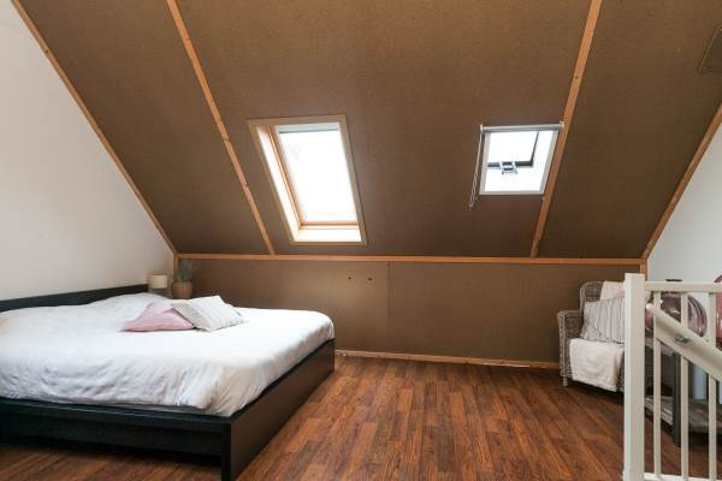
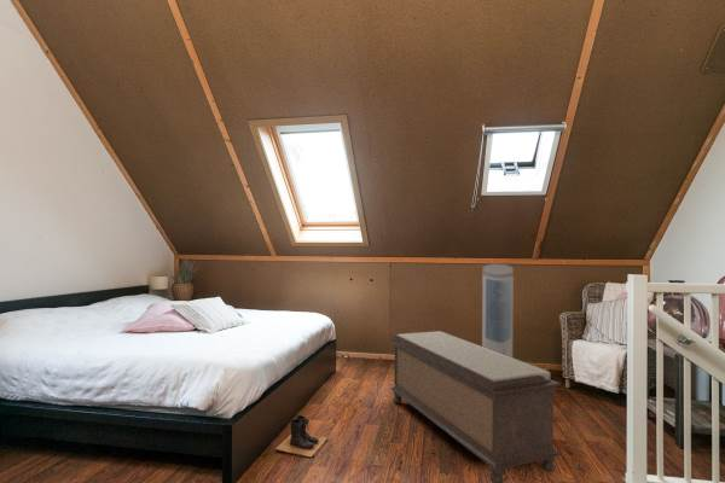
+ air purifier (497, 316)
+ bench (459, 389)
+ boots (302, 432)
